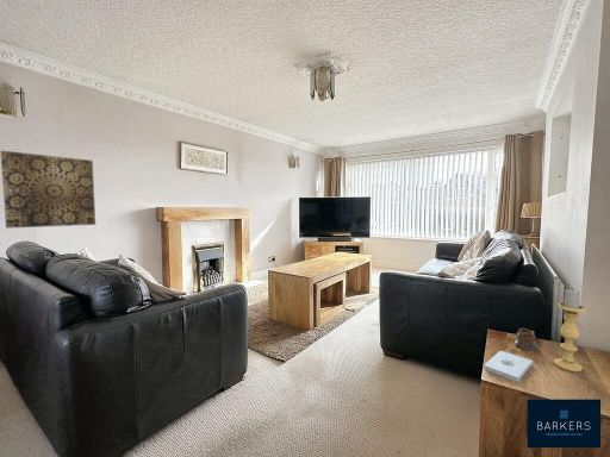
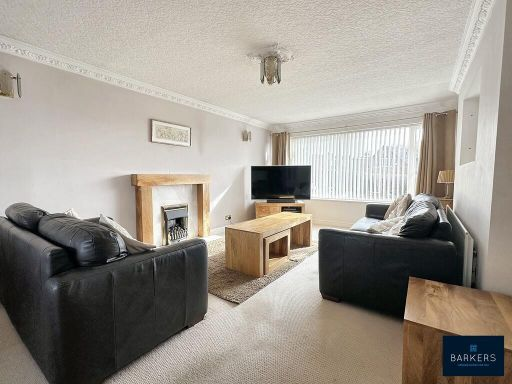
- notepad (508, 364)
- candle holder (569, 327)
- wall art (52, 190)
- mug (524, 338)
